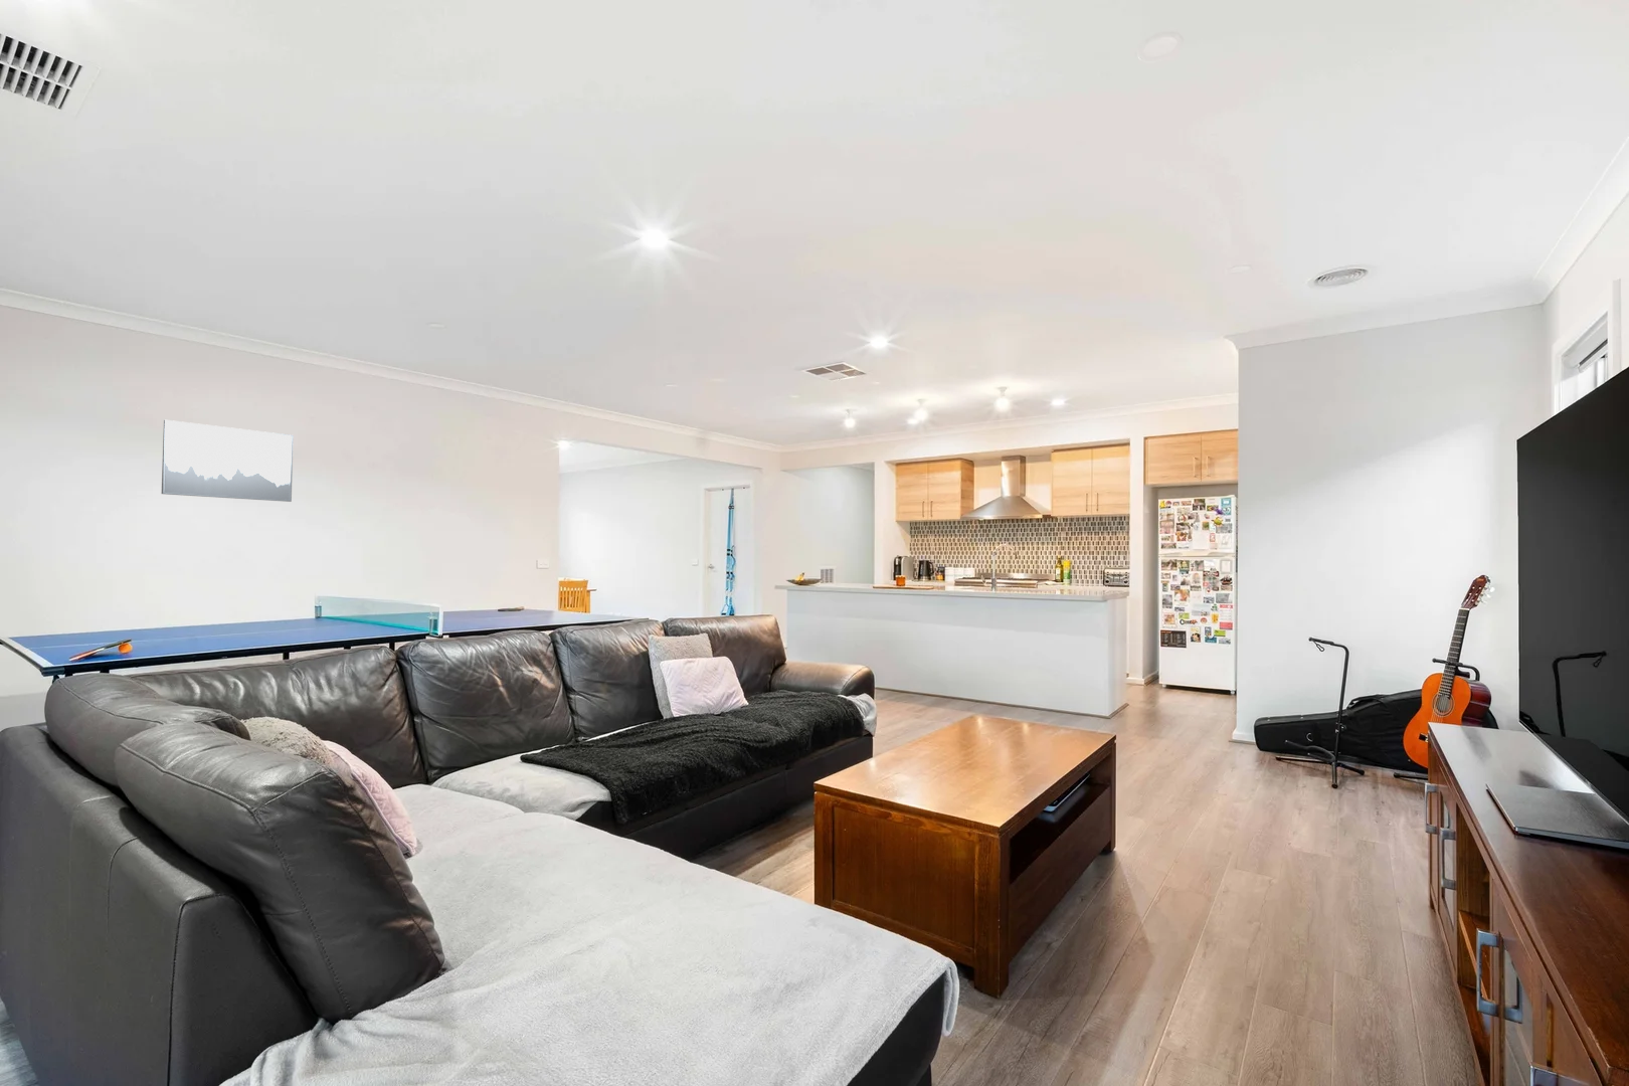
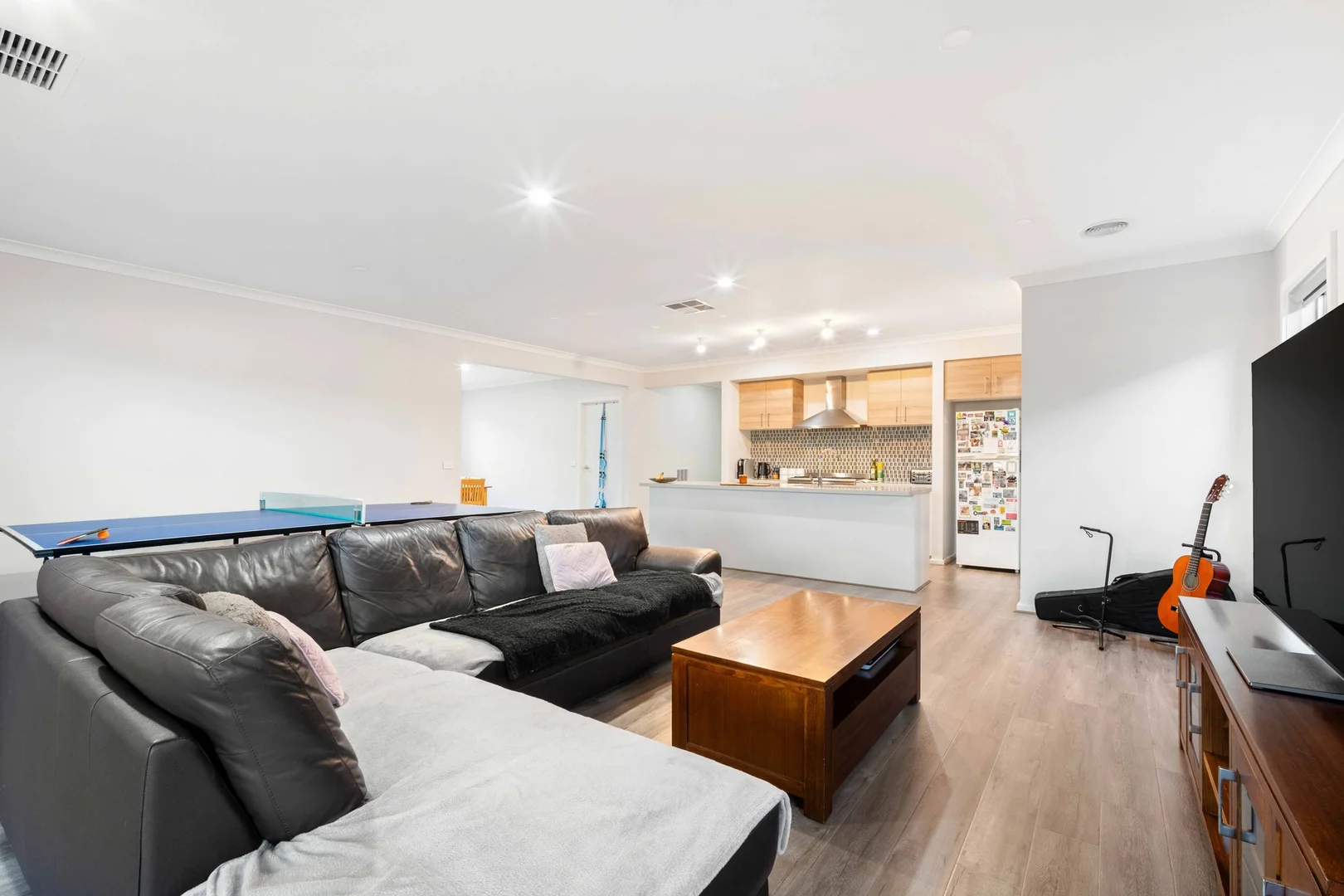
- wall art (230, 463)
